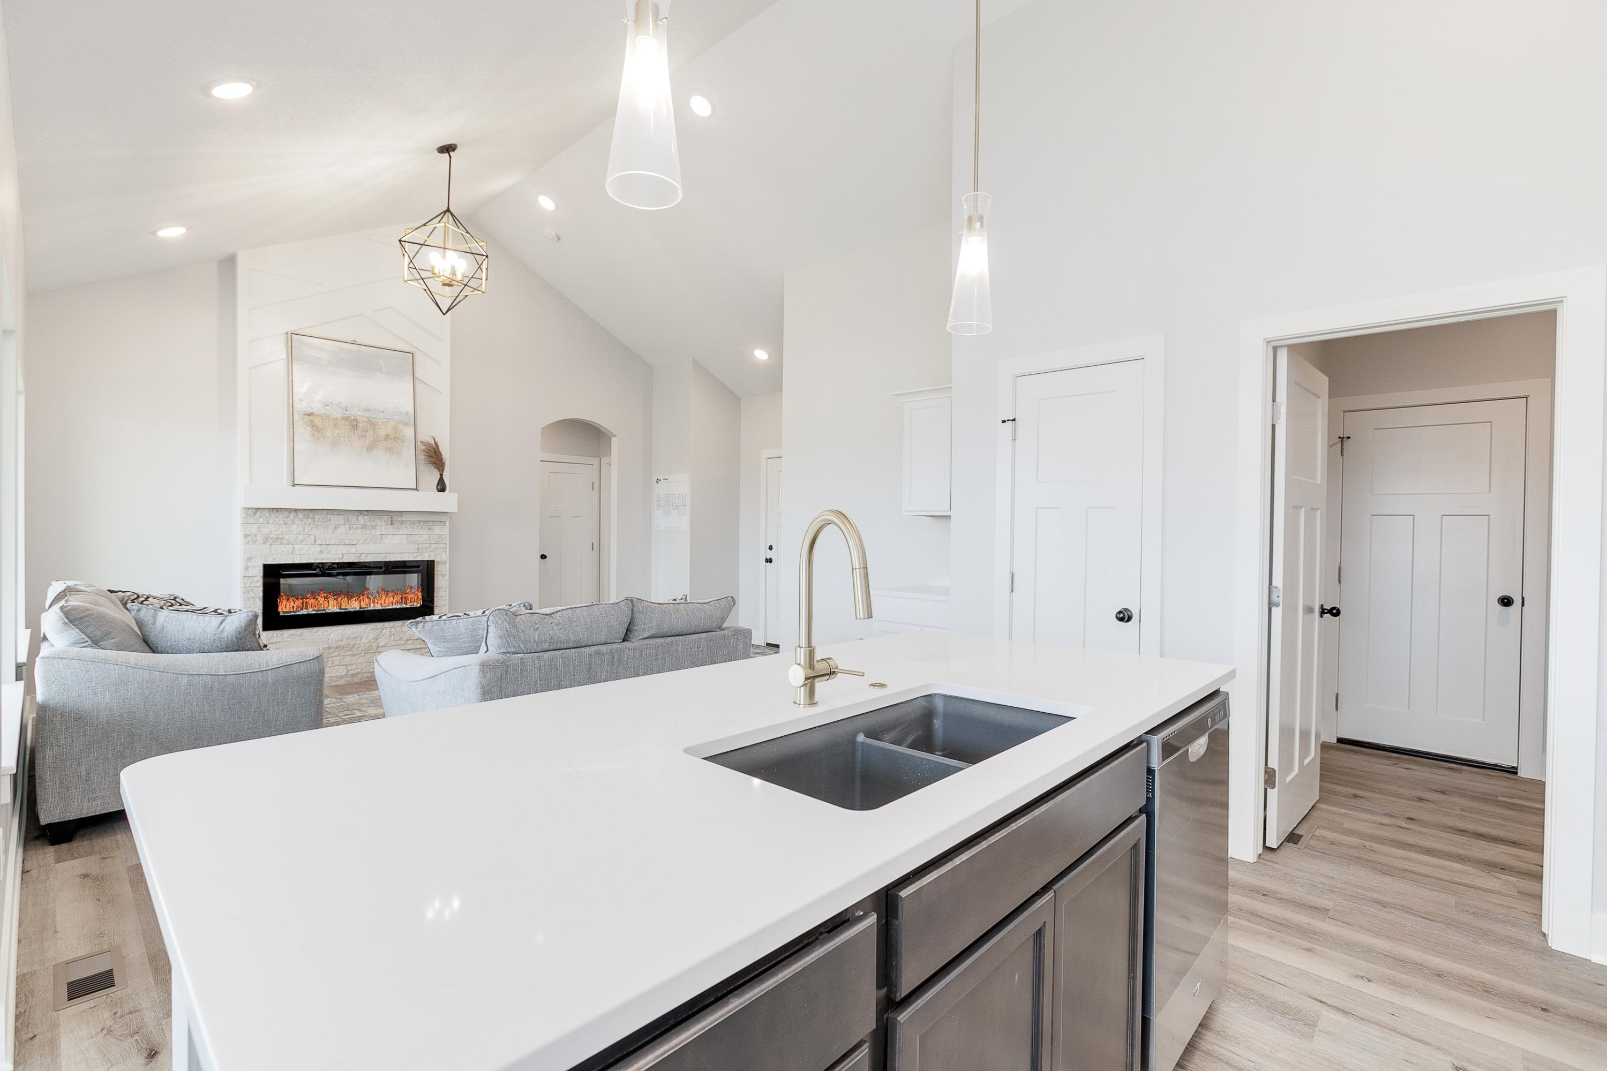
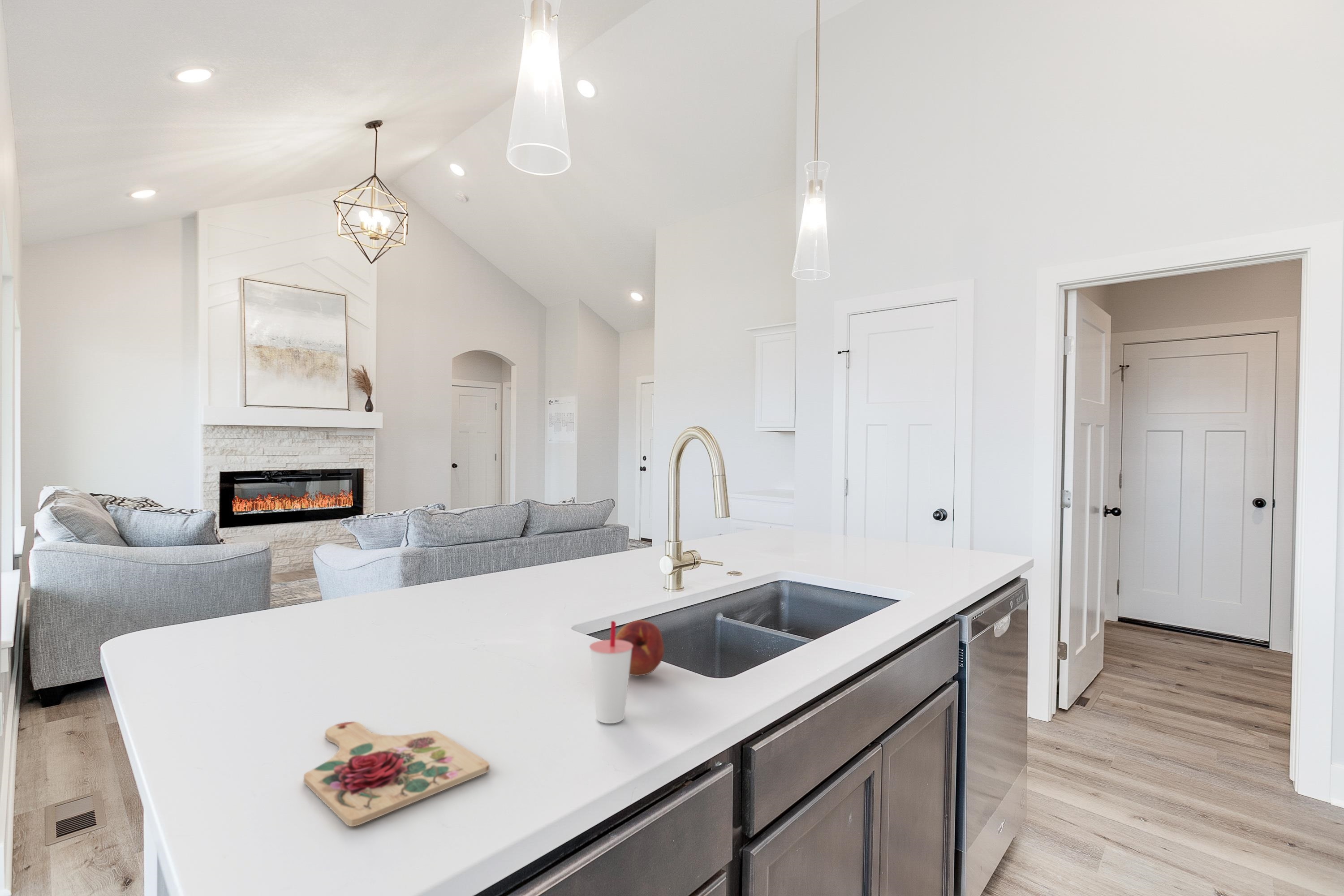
+ cup (611, 669)
+ fruit (638, 647)
+ cutting board (378, 748)
